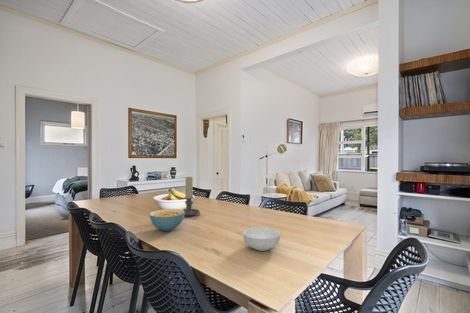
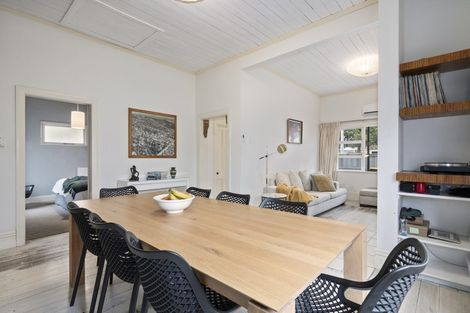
- cereal bowl (261, 239)
- candle holder (190, 195)
- cereal bowl (167, 220)
